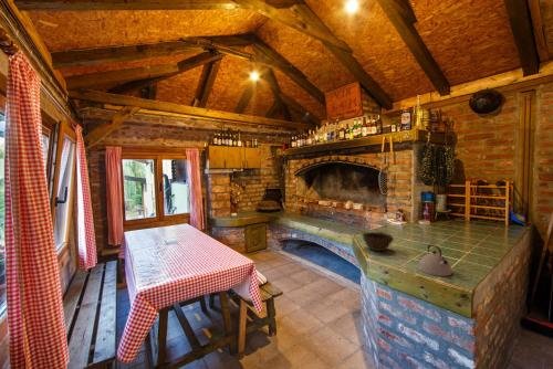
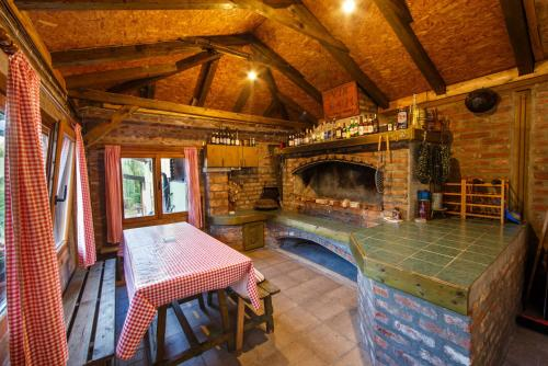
- bowl (377, 241)
- kettle (435, 257)
